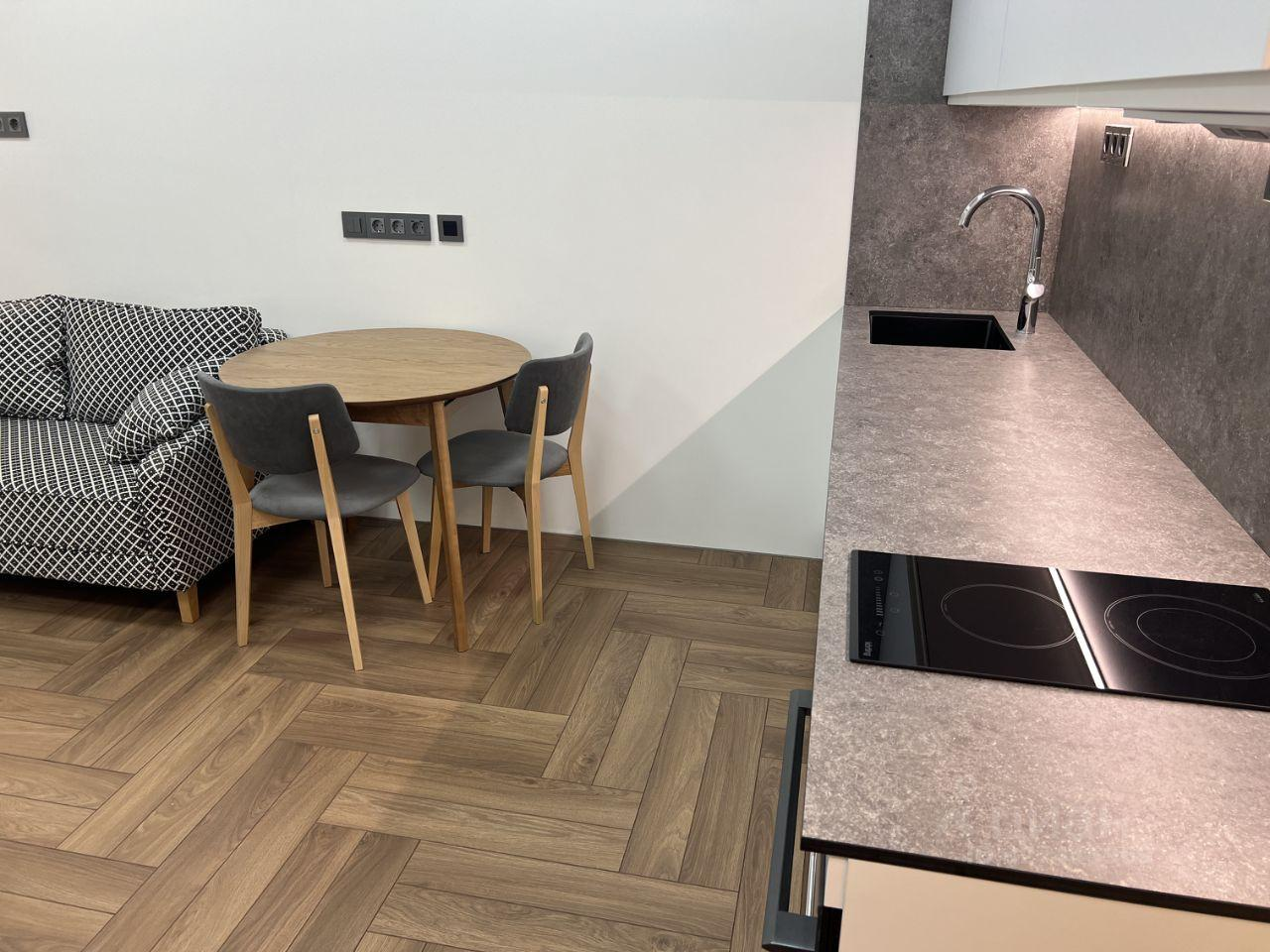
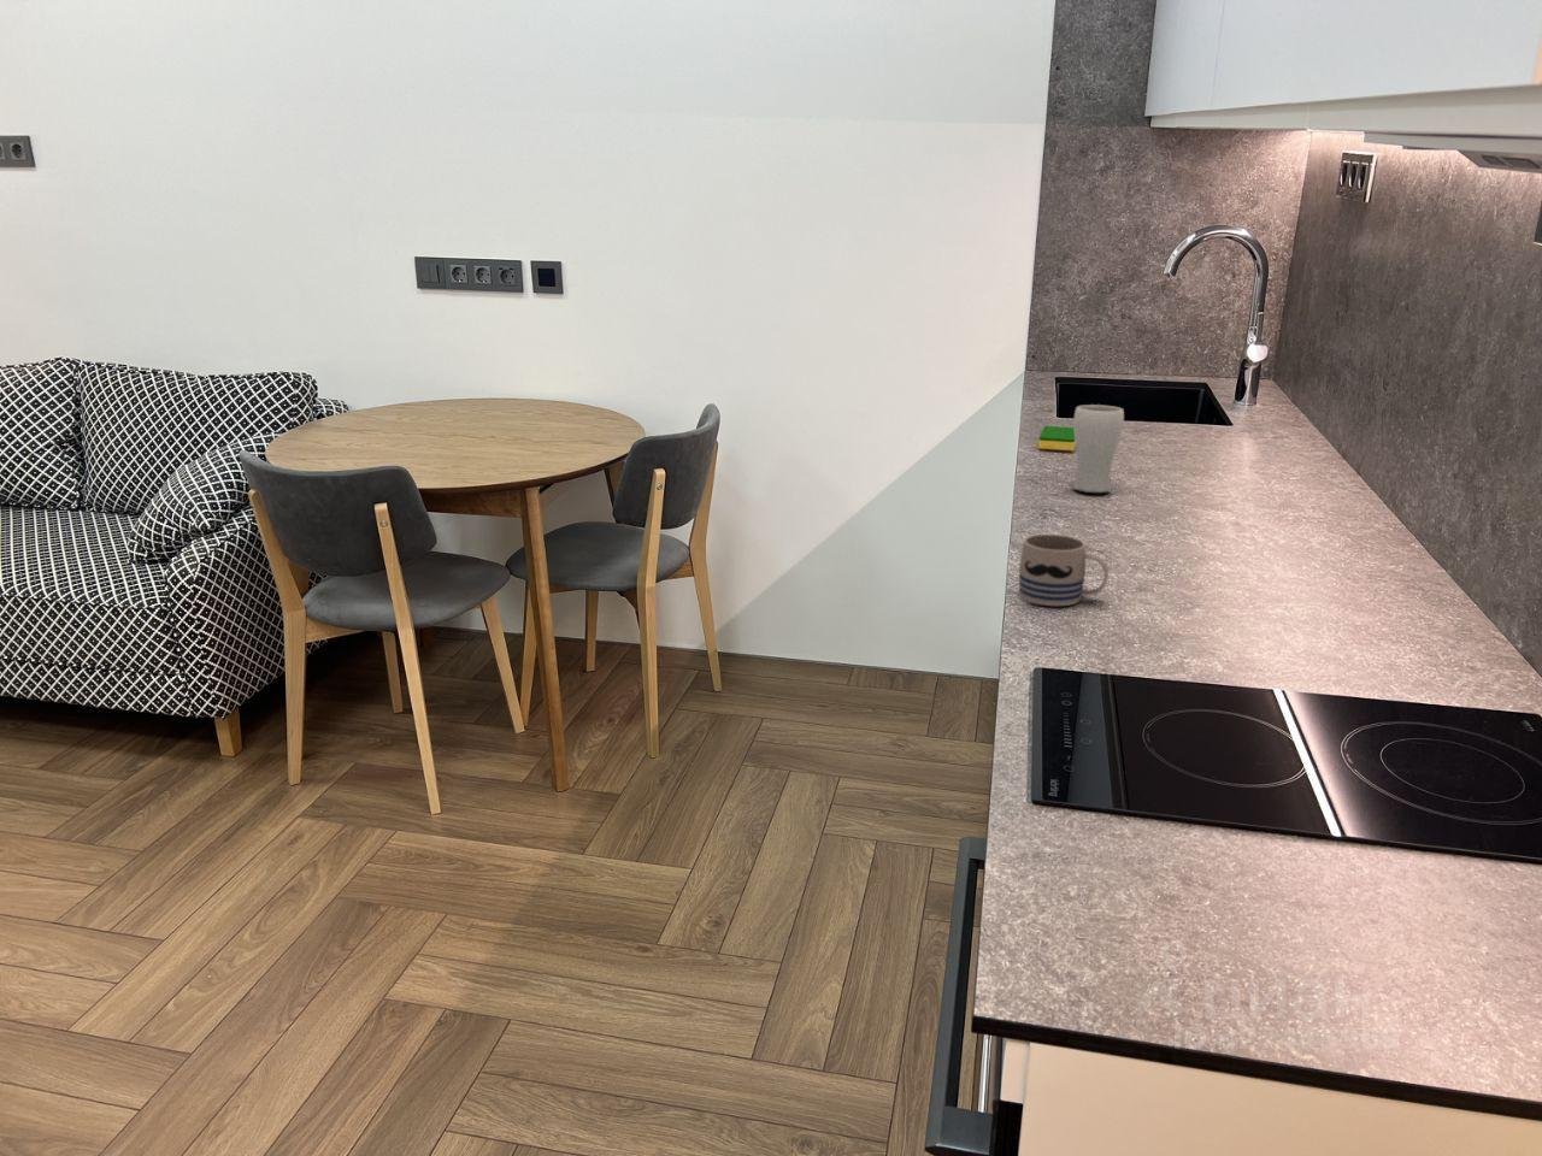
+ drinking glass (1095, 449)
+ mug (1062, 570)
+ dish sponge (1058, 437)
